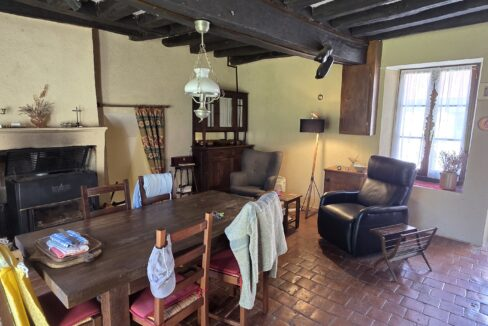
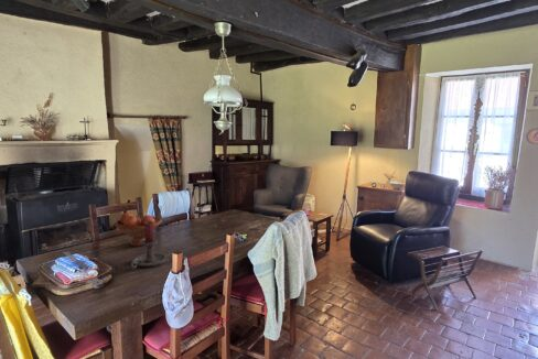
+ fruit bowl (138, 228)
+ candle holder (146, 242)
